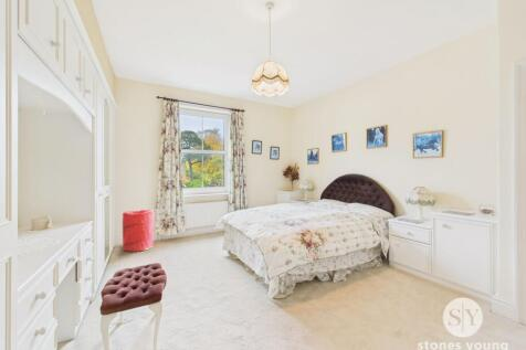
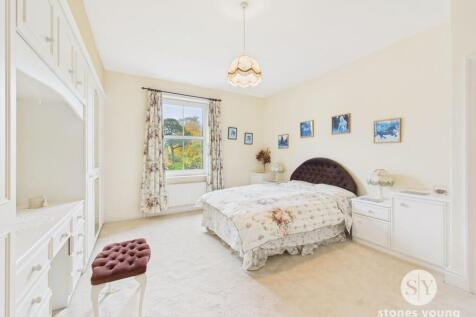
- laundry hamper (138, 229)
